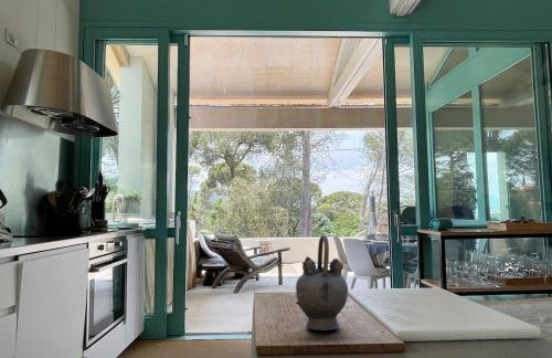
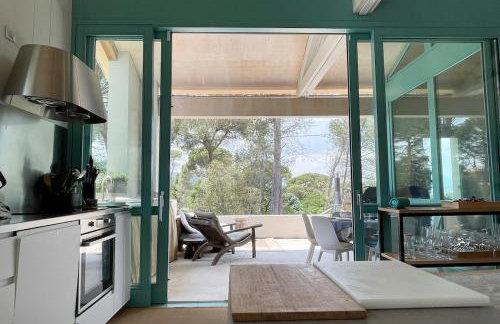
- teapot (321, 282)
